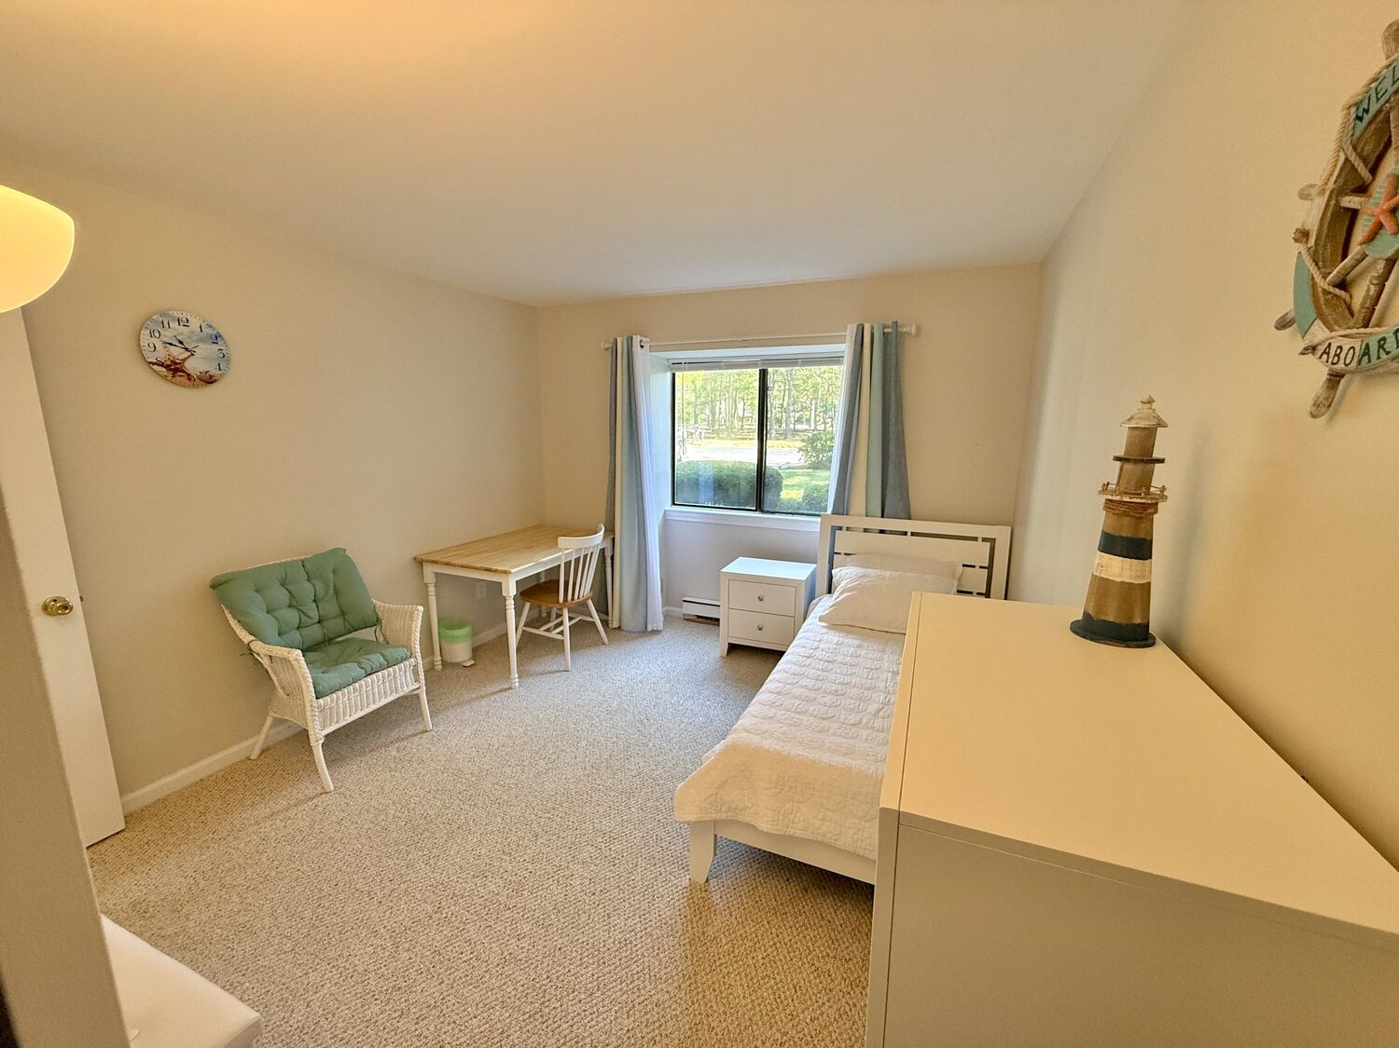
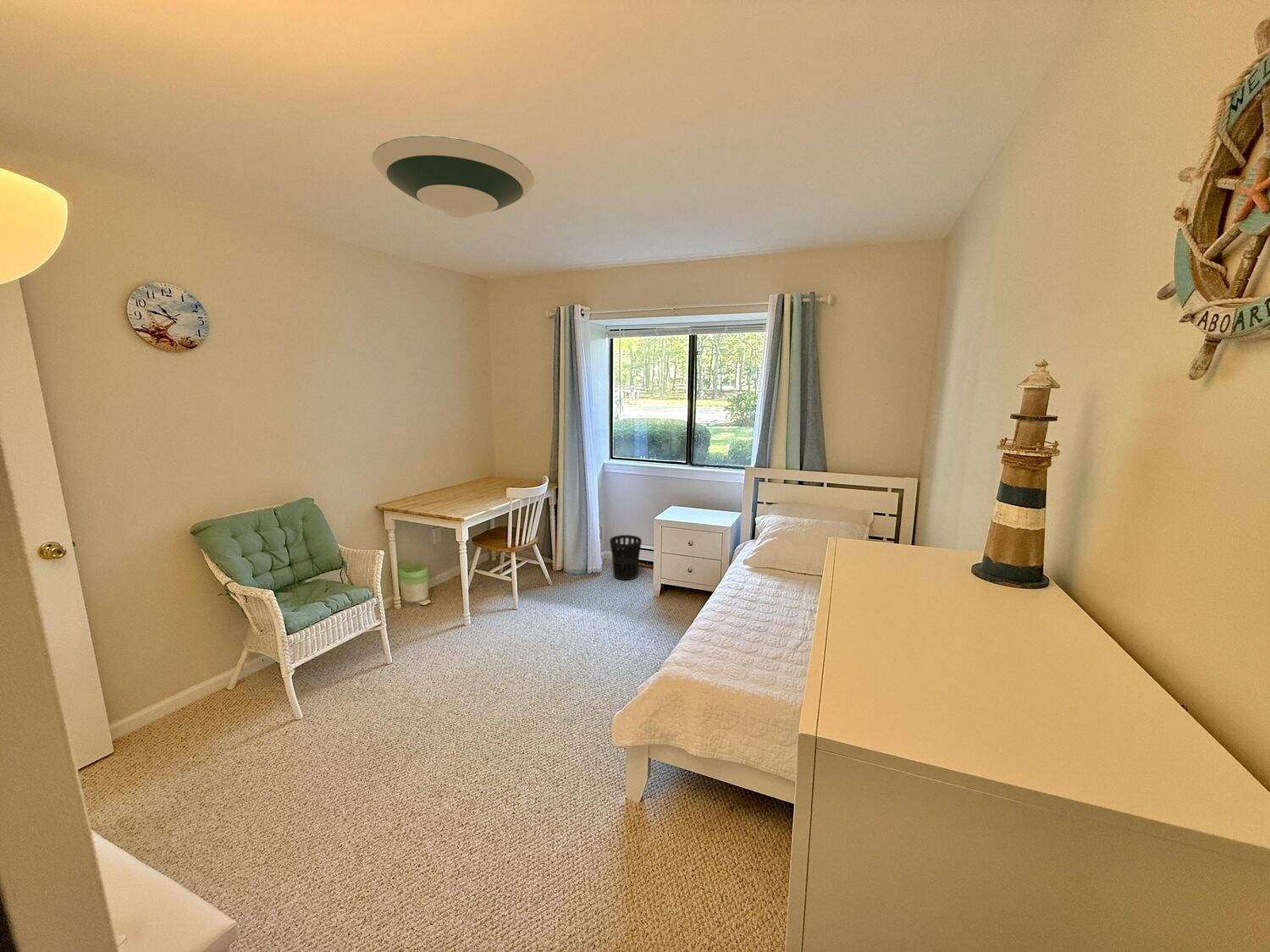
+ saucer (458, 194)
+ wastebasket (625, 557)
